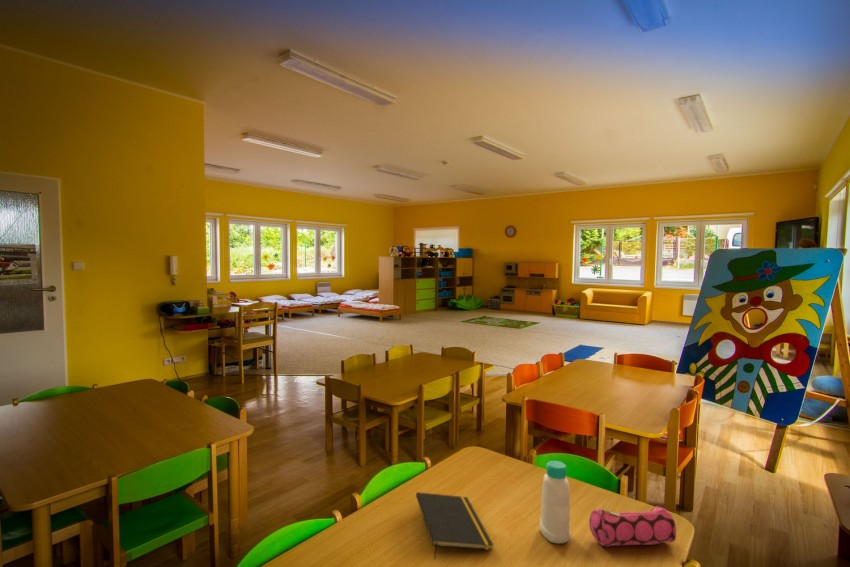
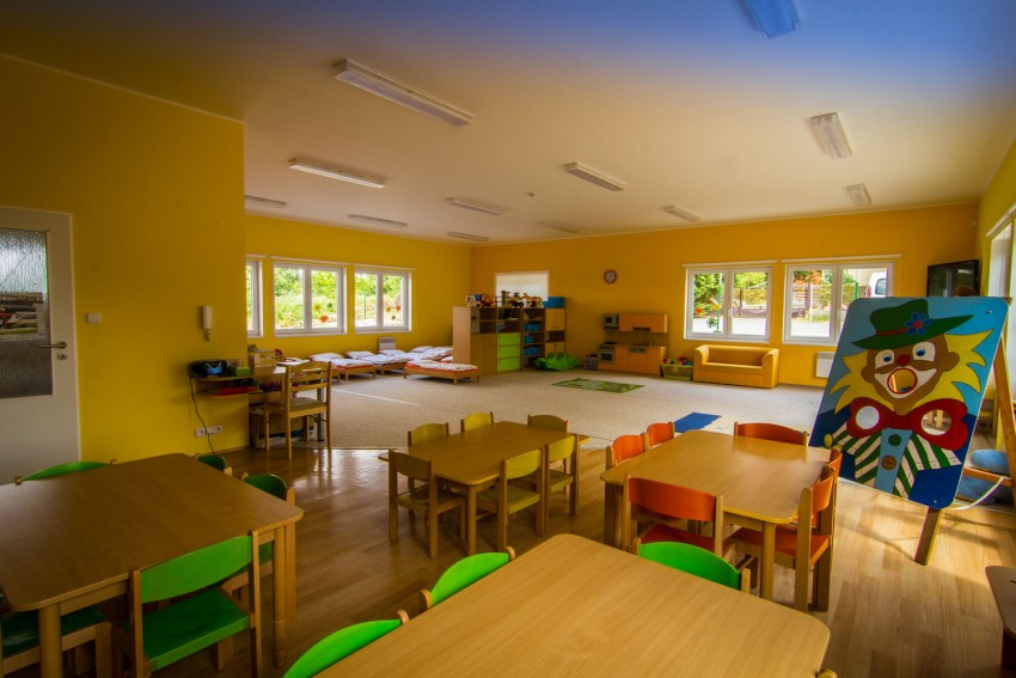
- notepad (451, 518)
- pencil case (633, 524)
- bottle (555, 499)
